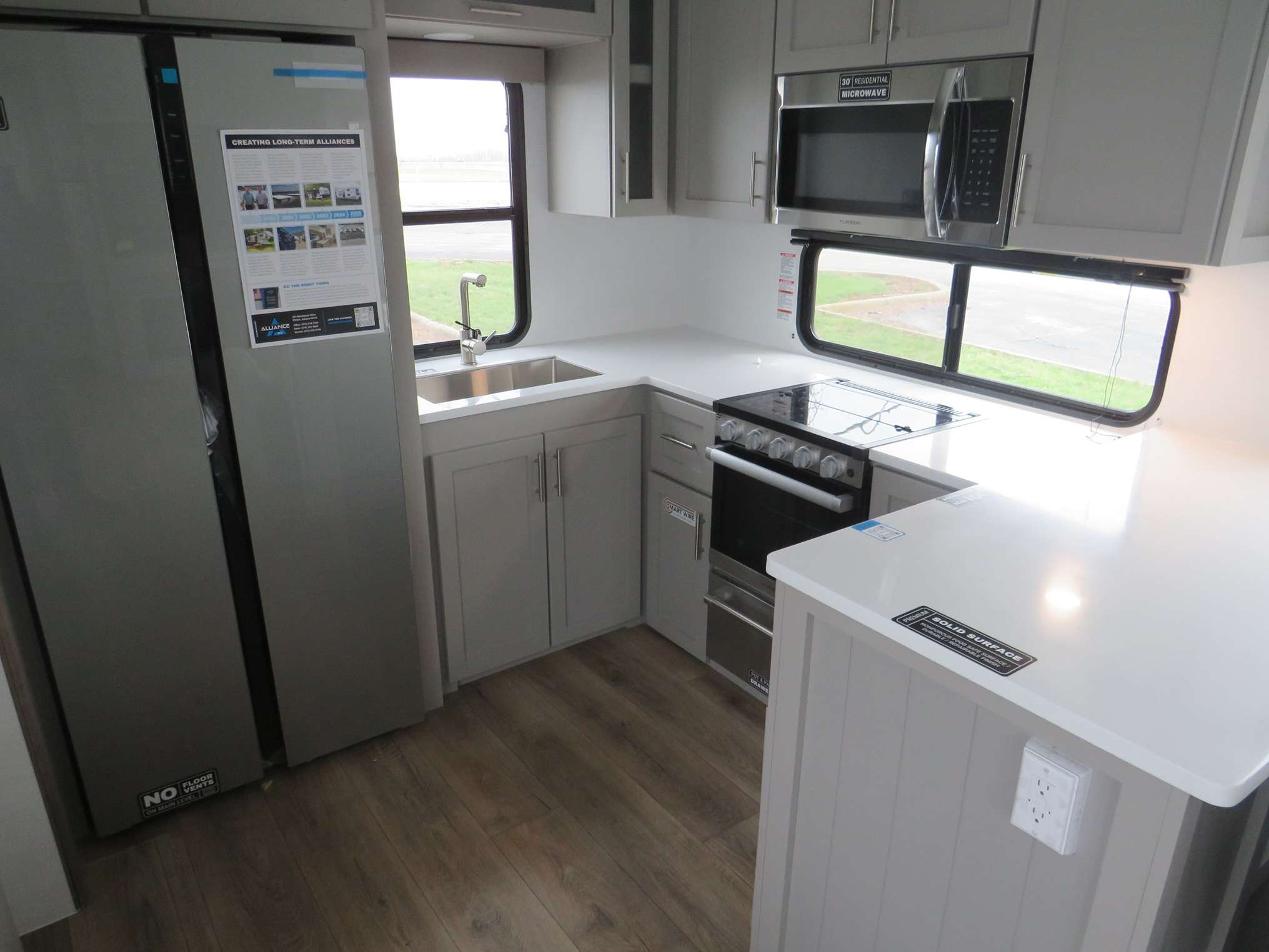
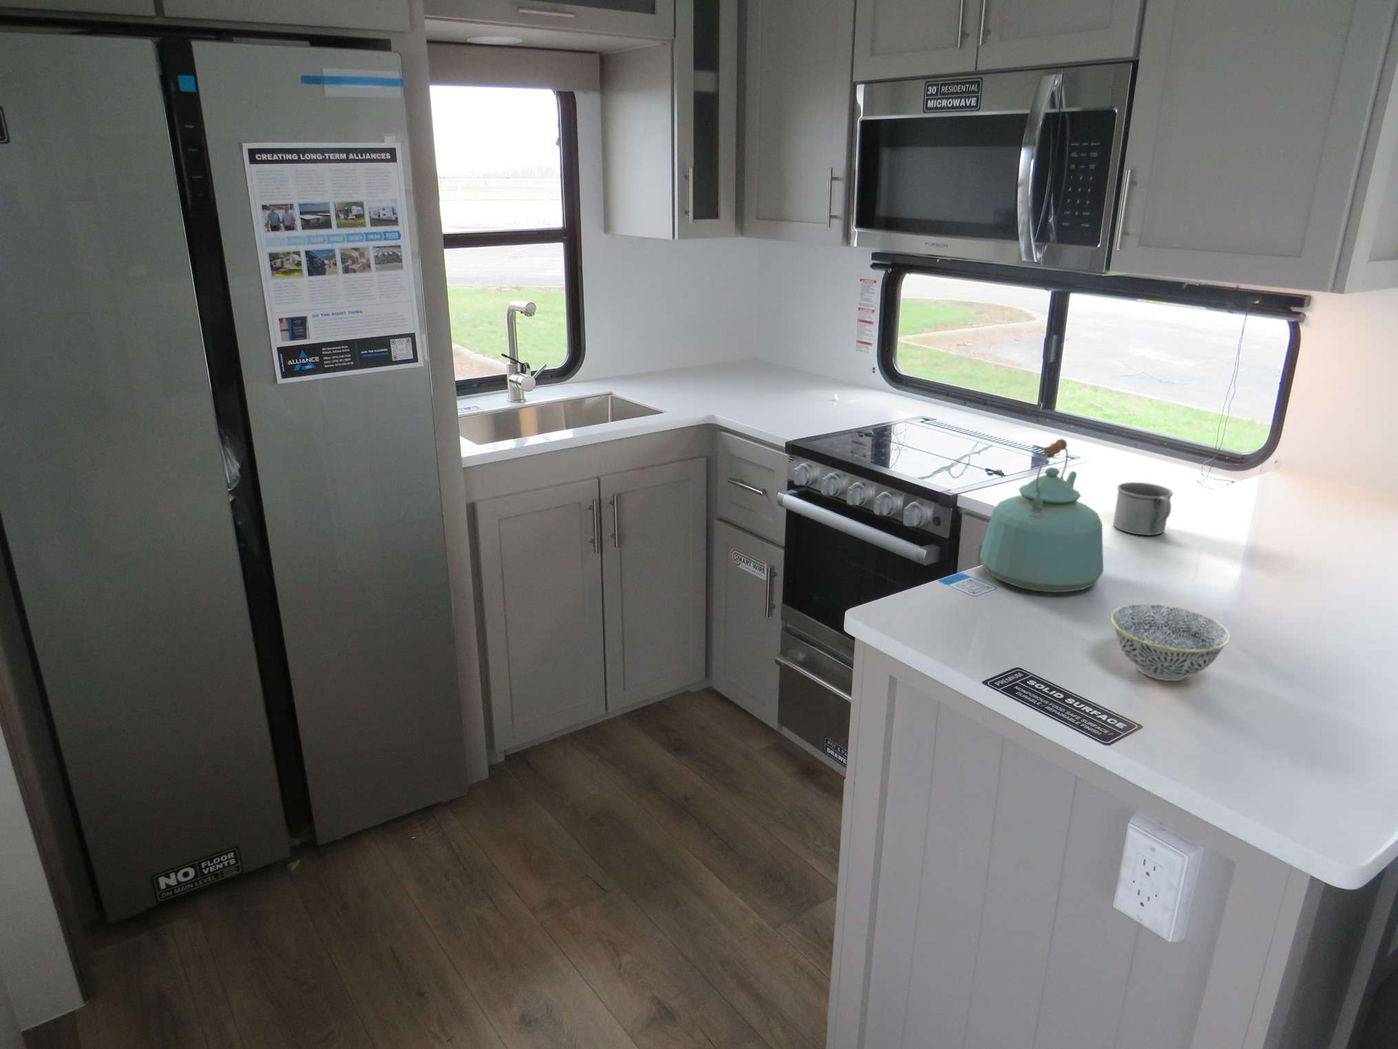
+ mug (1145, 509)
+ kettle (1050, 507)
+ bowl (1164, 648)
